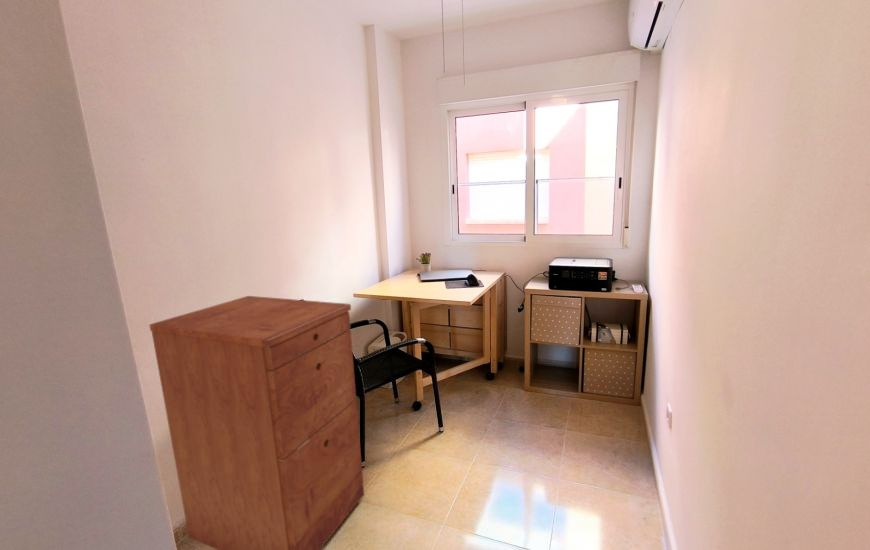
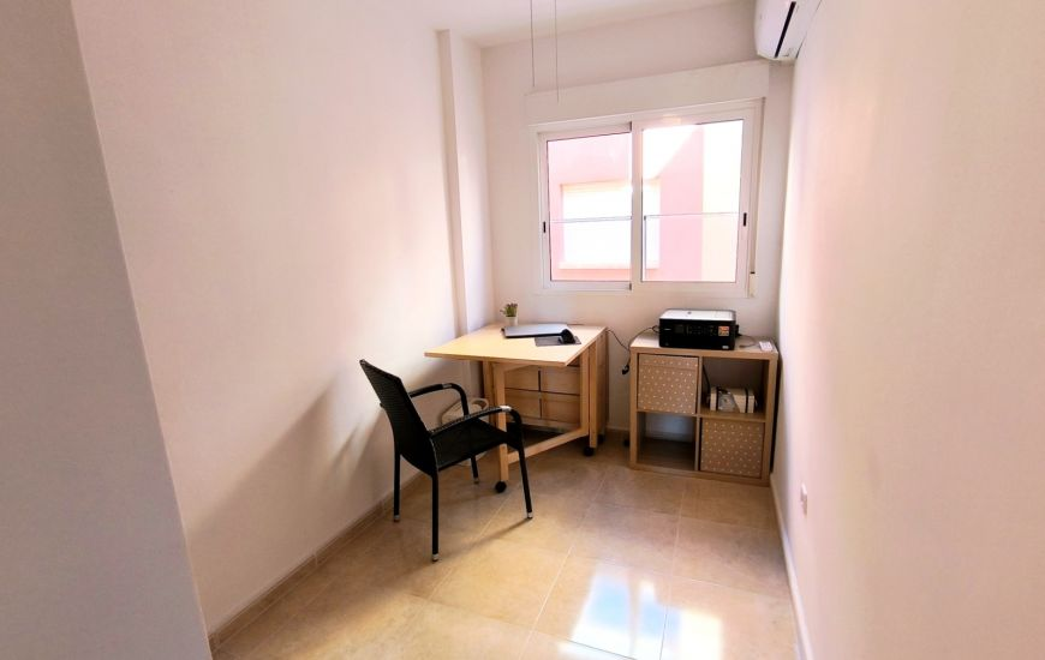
- filing cabinet (269, 420)
